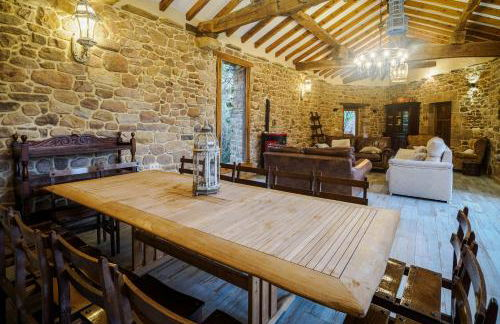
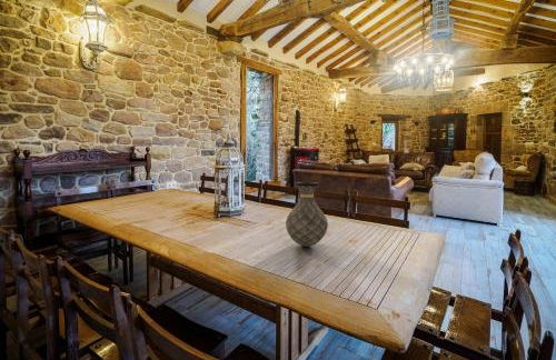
+ vase (306, 214)
